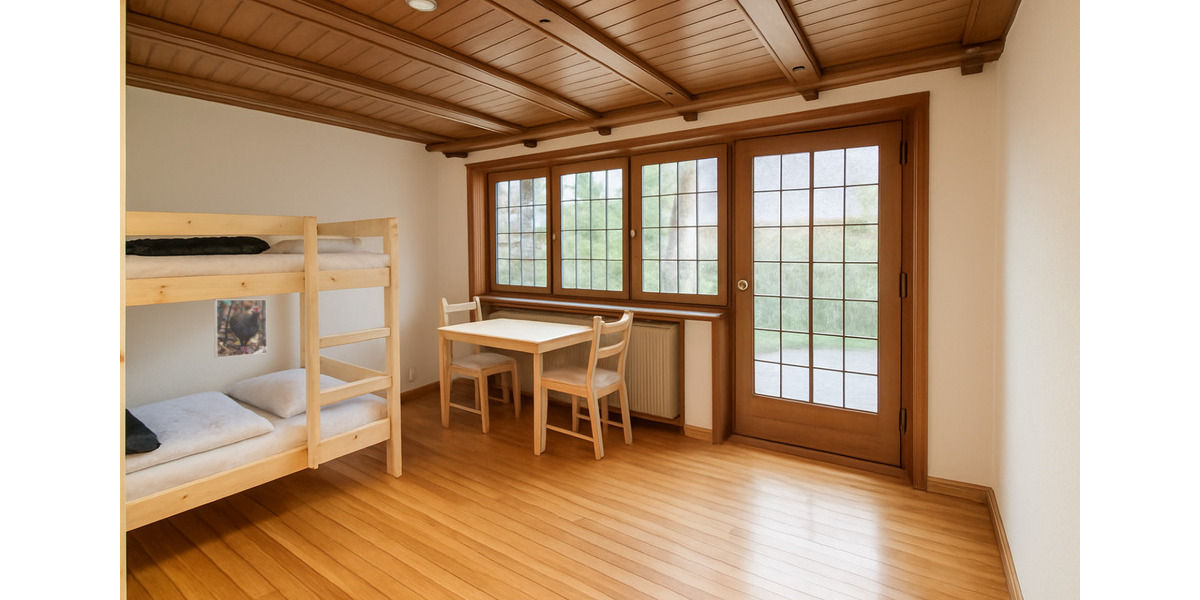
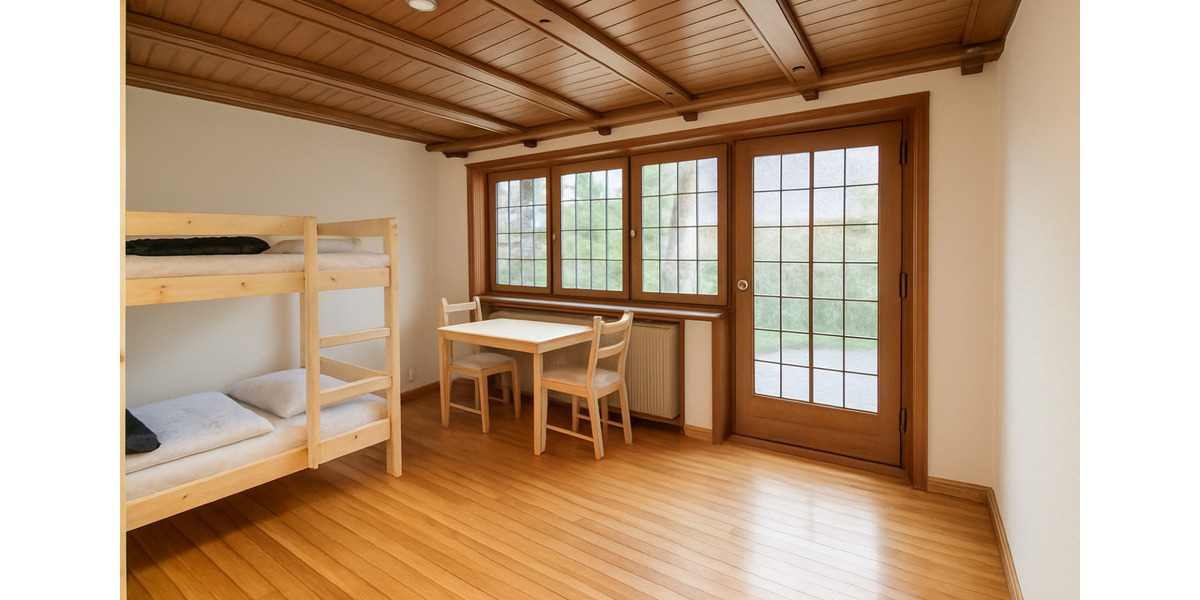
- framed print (241, 327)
